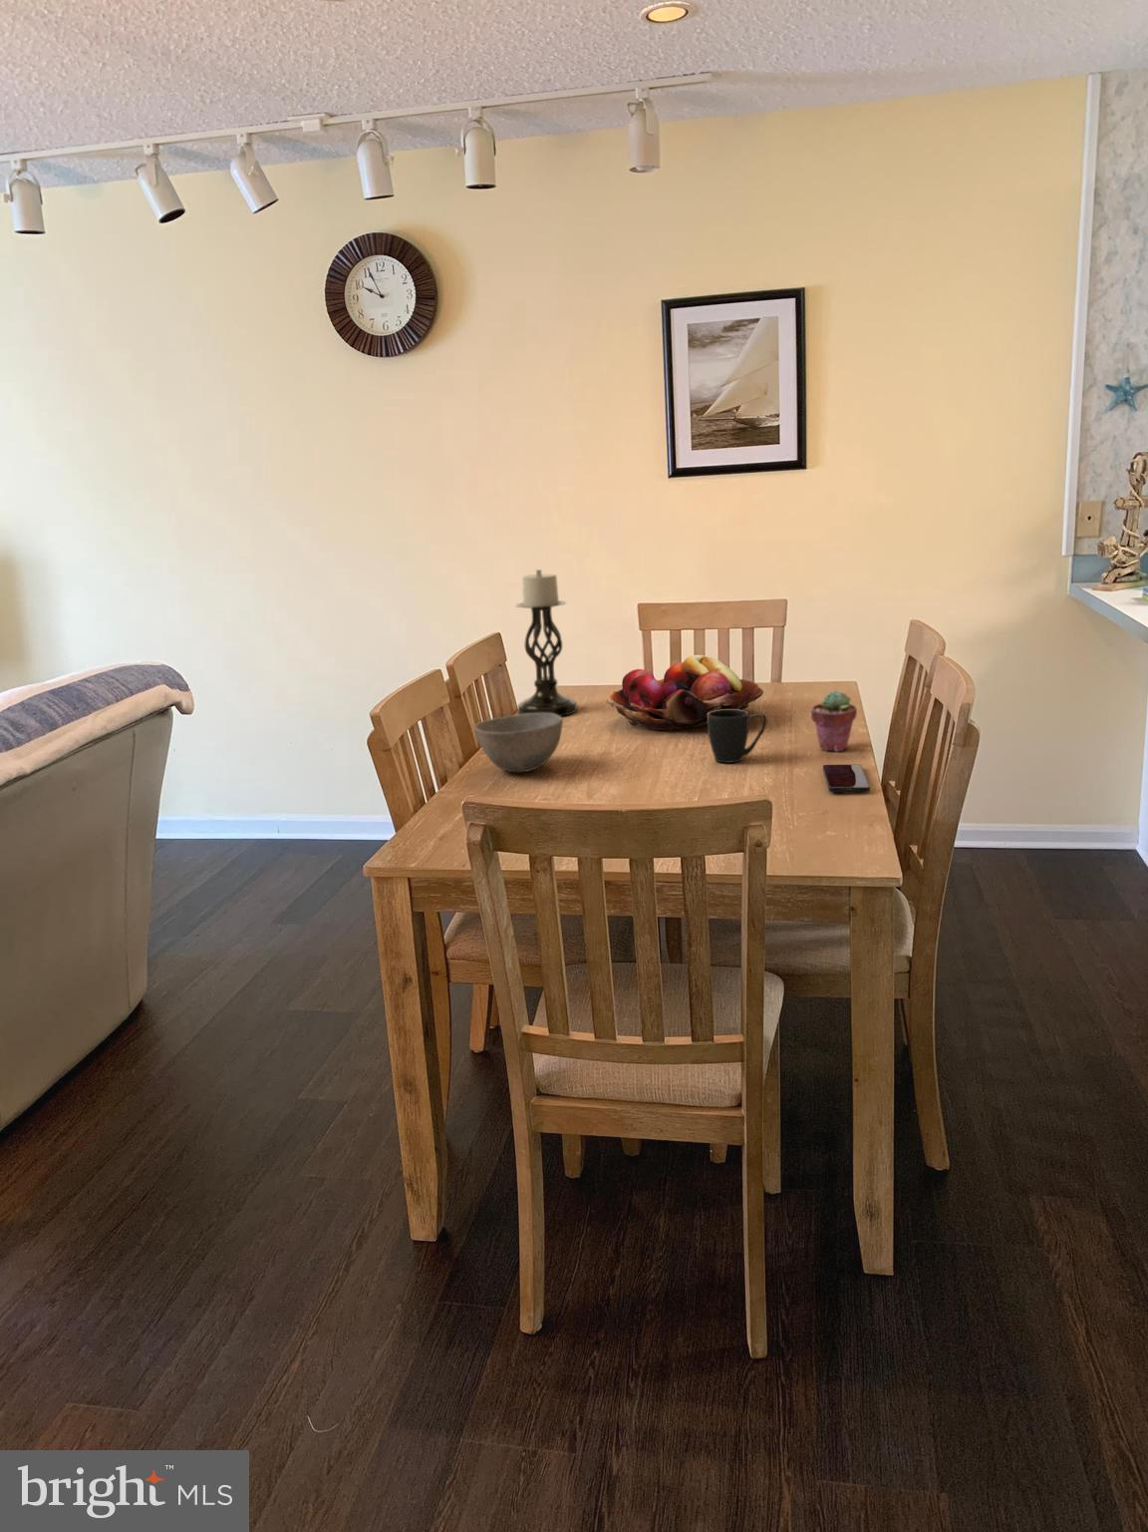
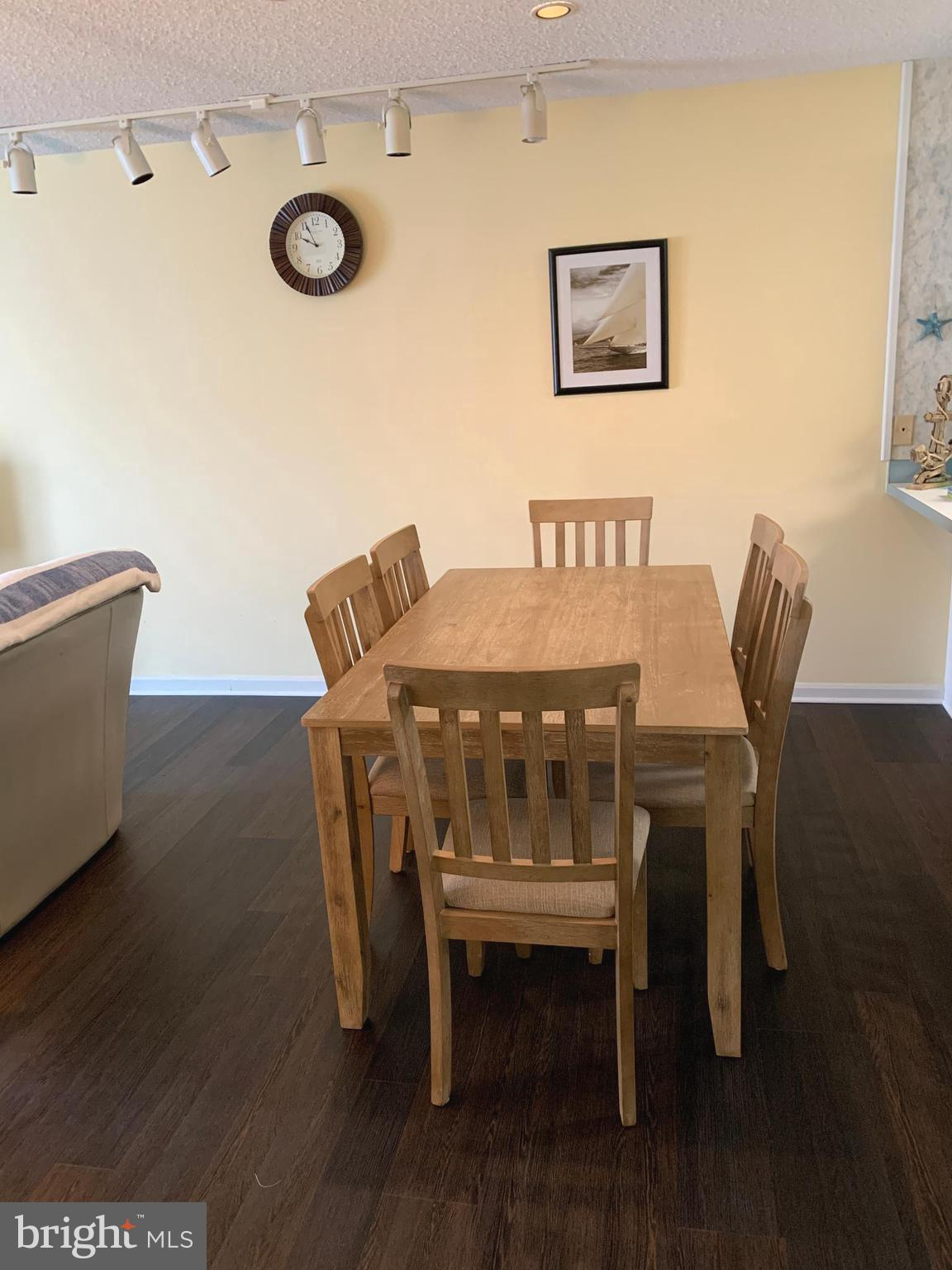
- fruit basket (686, 689)
- bowl (520, 744)
- potted succulent (833, 719)
- candle holder (545, 642)
- smartphone (845, 778)
- mug (738, 735)
